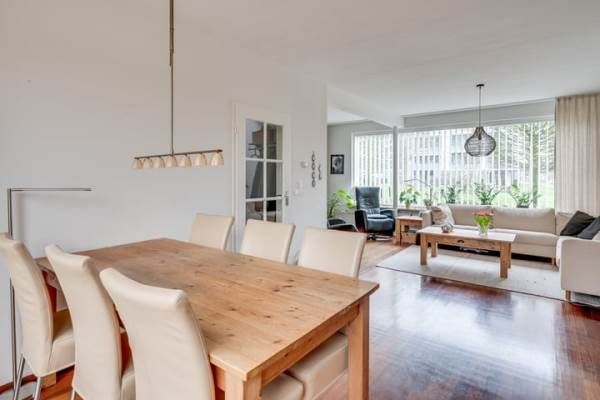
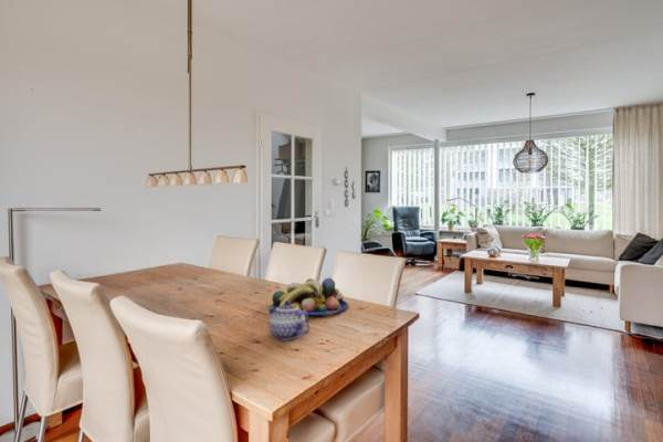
+ teapot (287, 318)
+ fruit bowl (311, 292)
